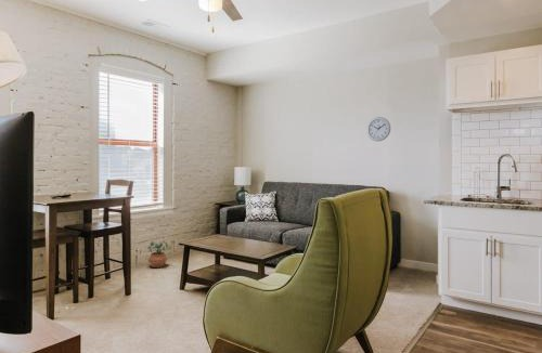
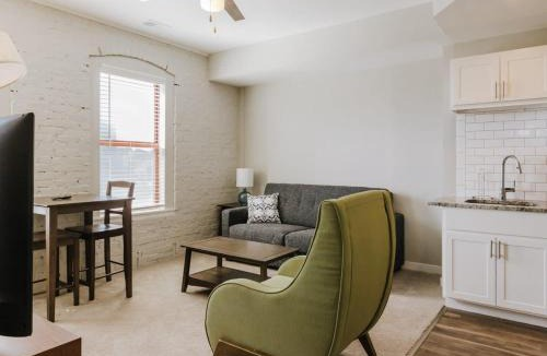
- wall clock (378, 129)
- potted plant (156, 252)
